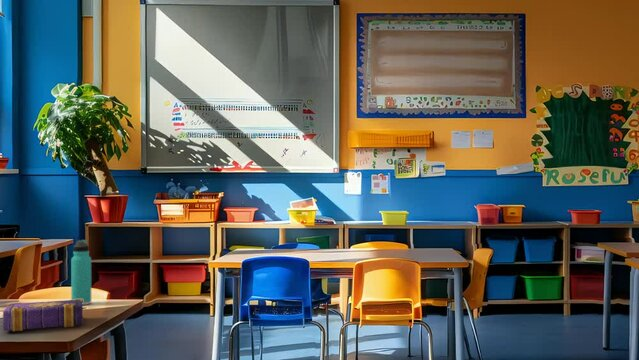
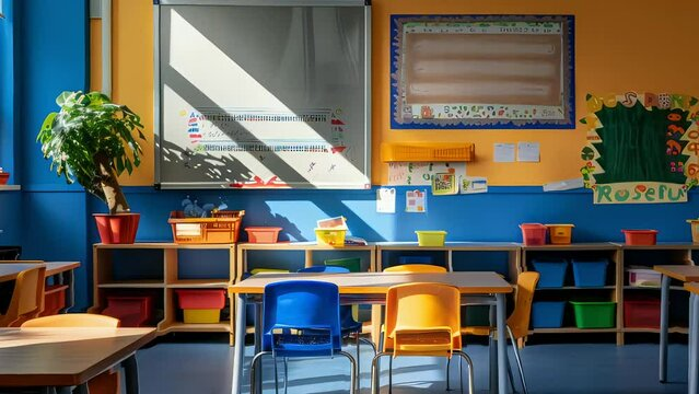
- thermos bottle (81, 272)
- book (45, 313)
